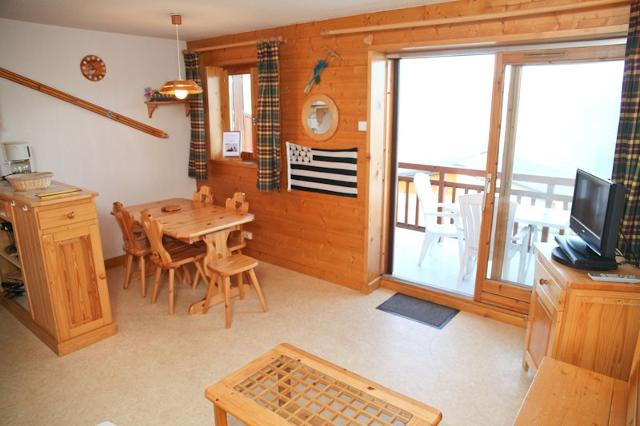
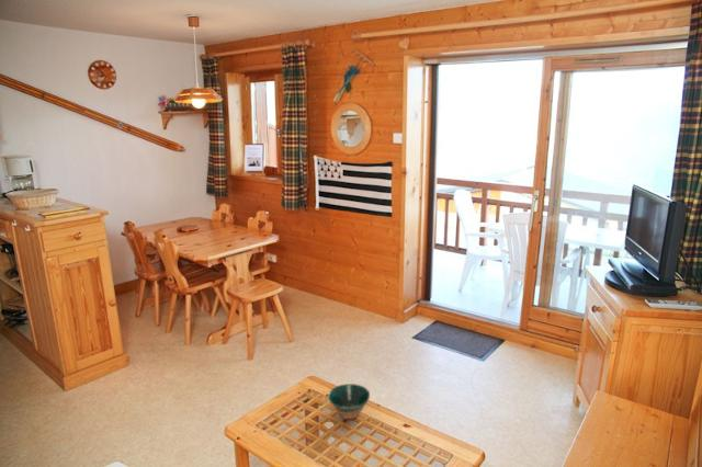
+ bowl (349, 403)
